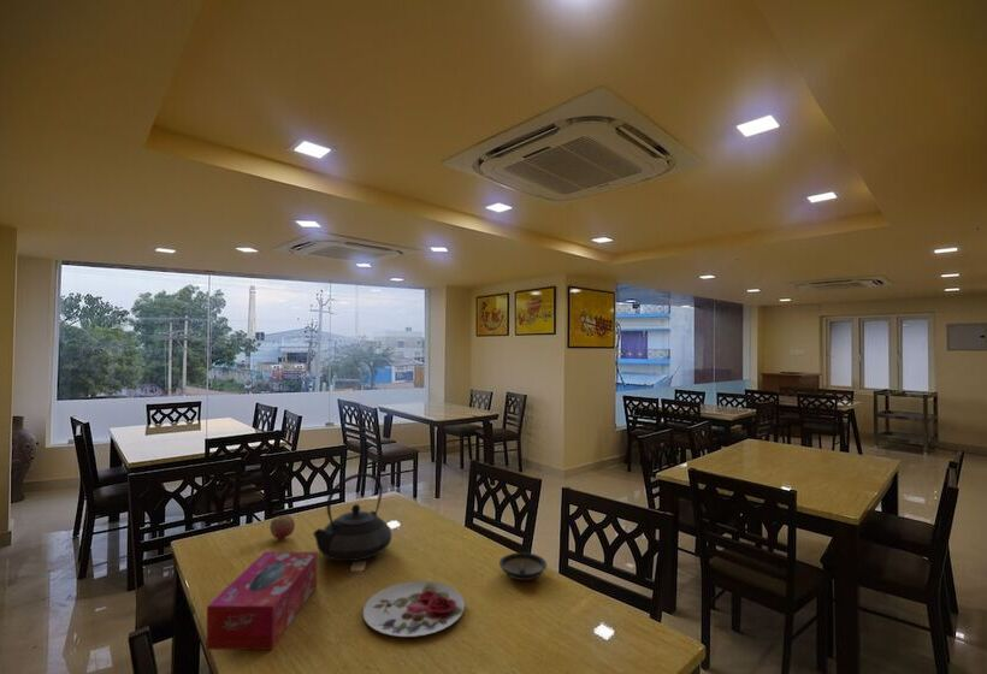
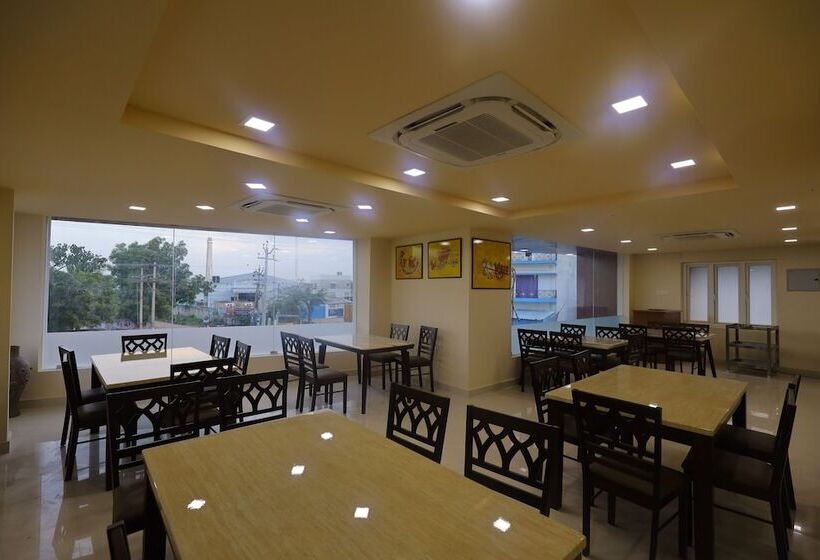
- tissue box (267, 595)
- teapot (351, 514)
- plate (414, 605)
- saucer (522, 568)
- fruit (282, 526)
